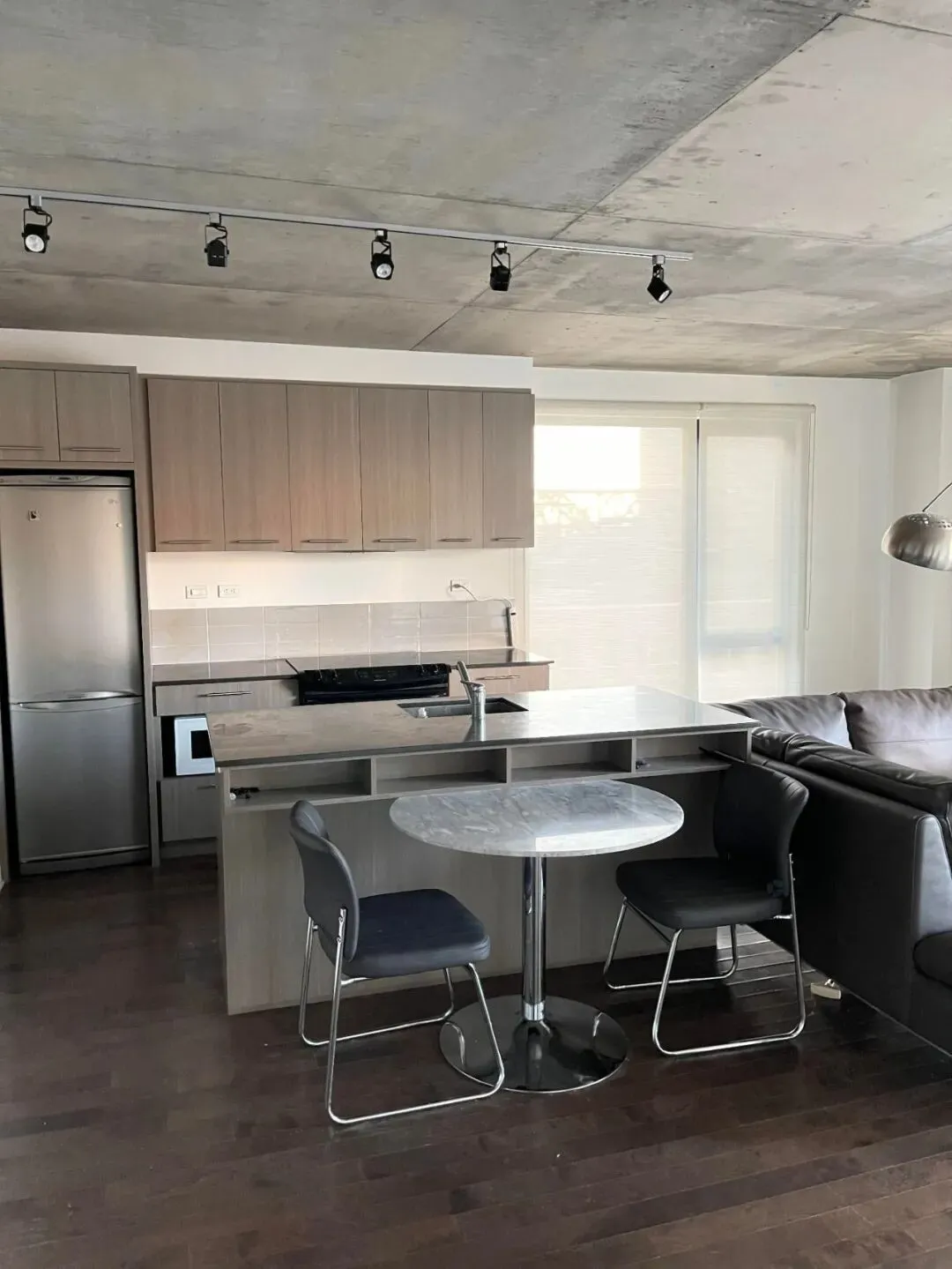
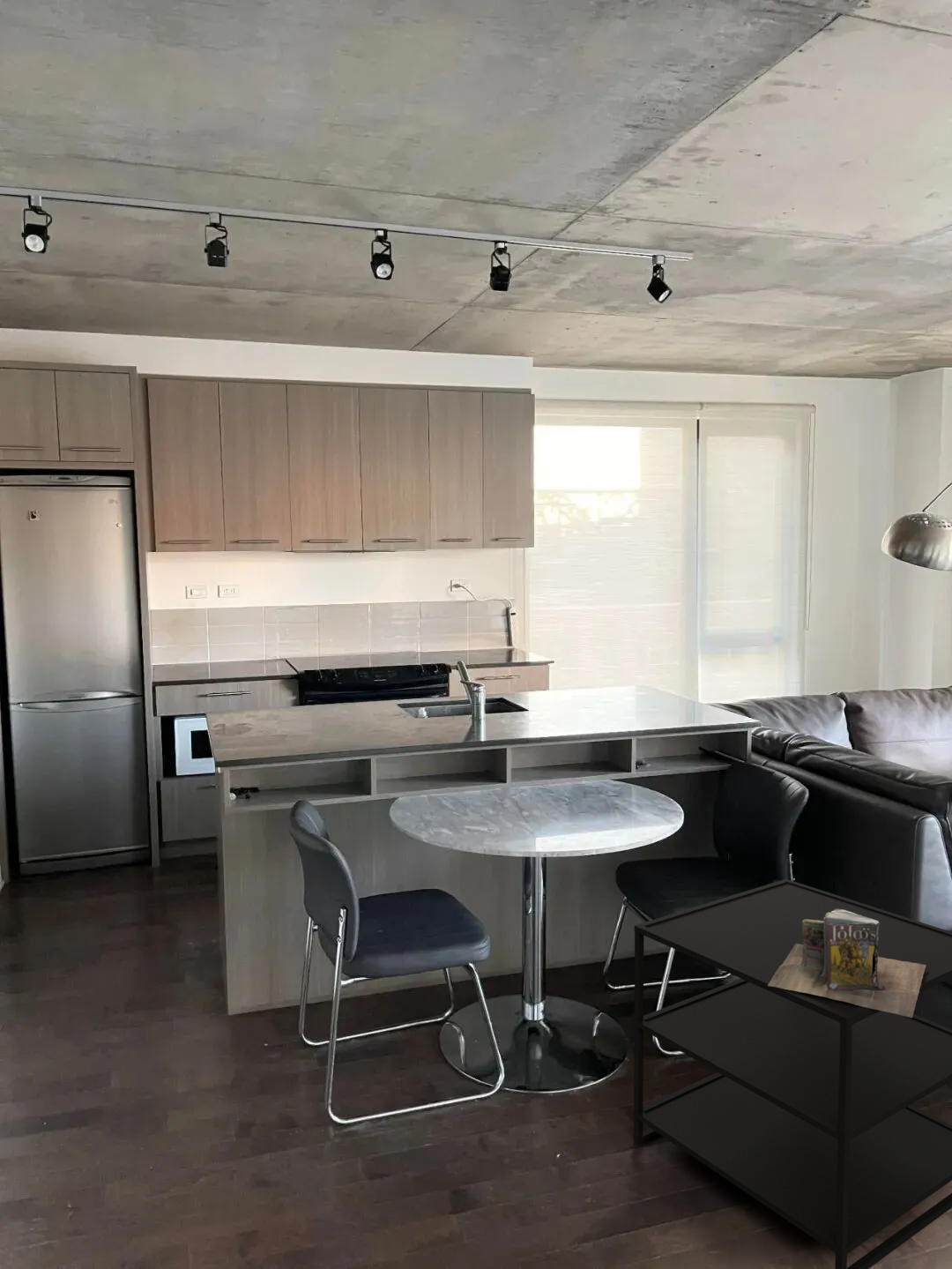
+ side table (808, 1049)
+ books (849, 942)
